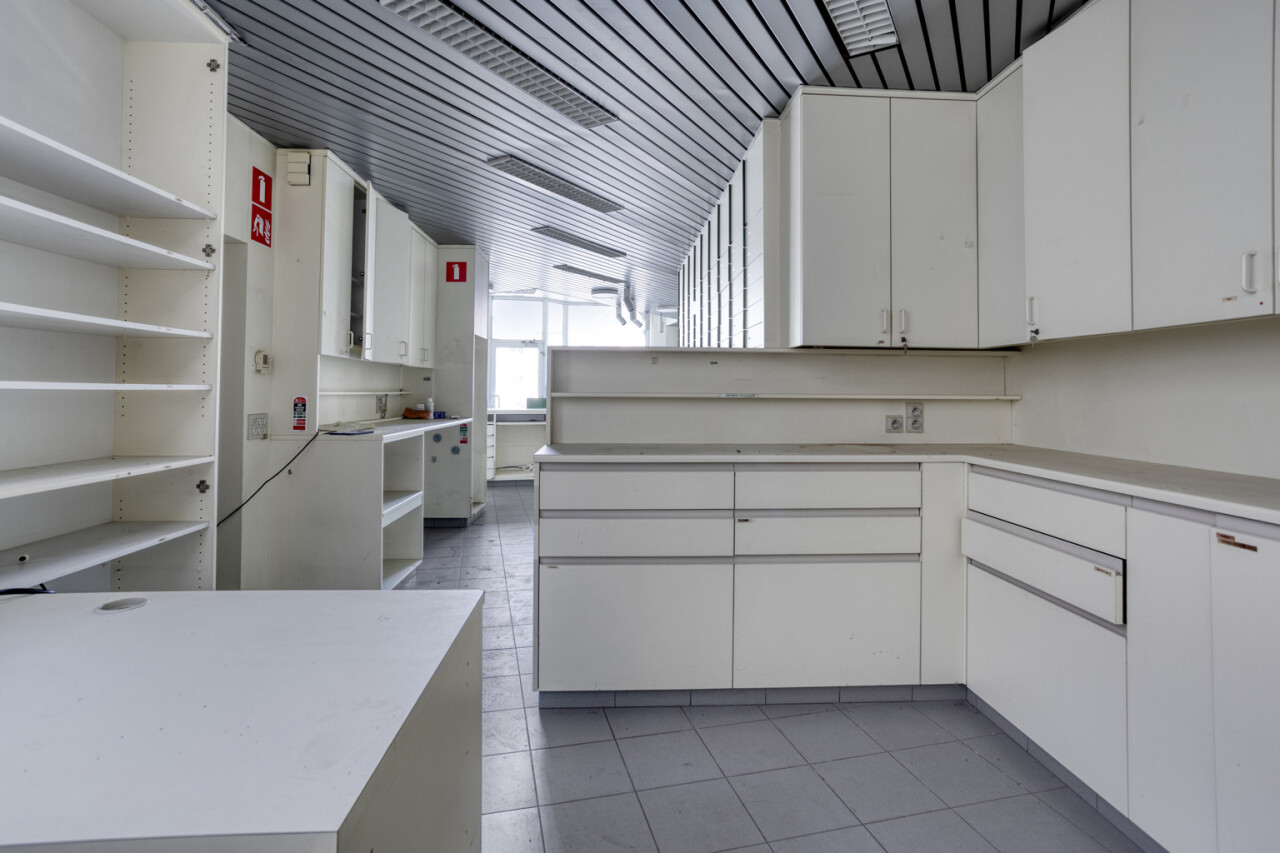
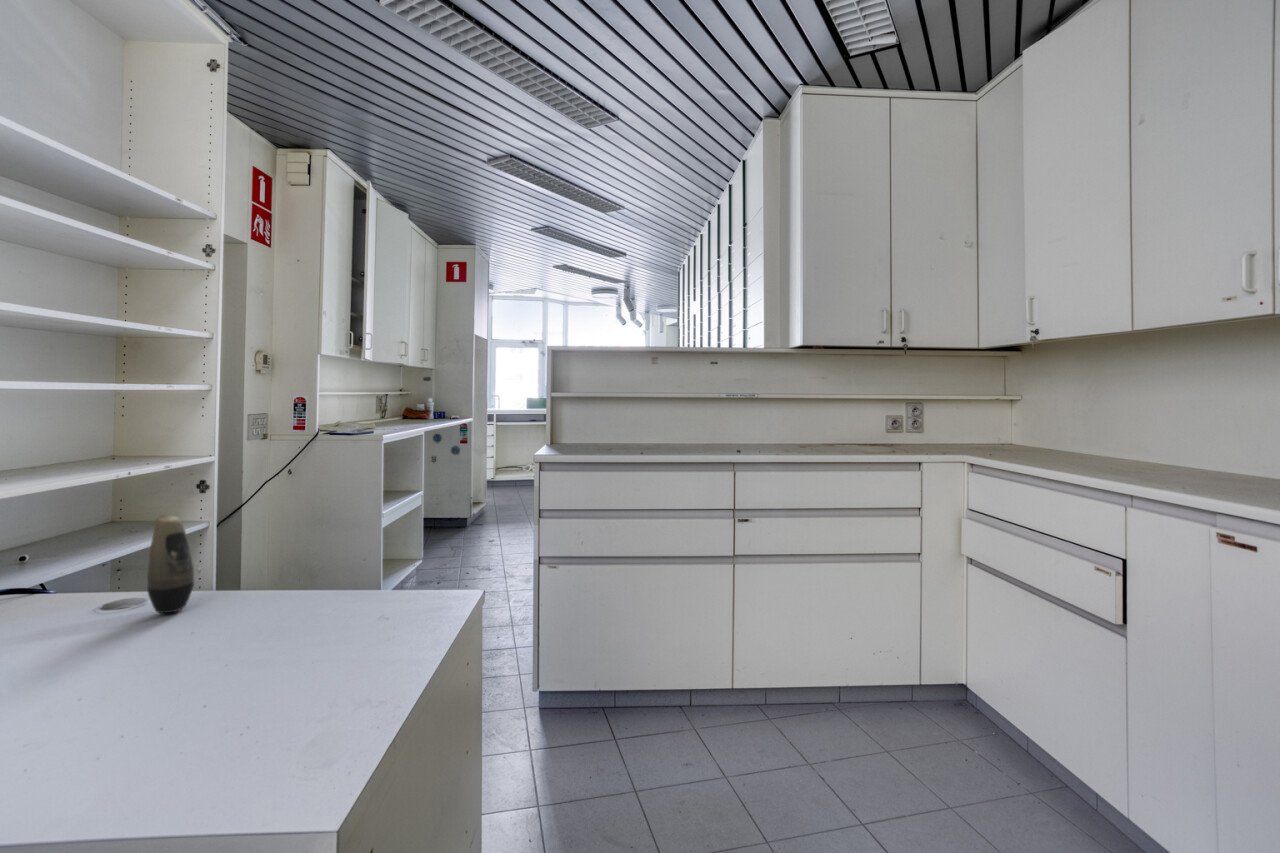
+ cosmetic container (171, 563)
